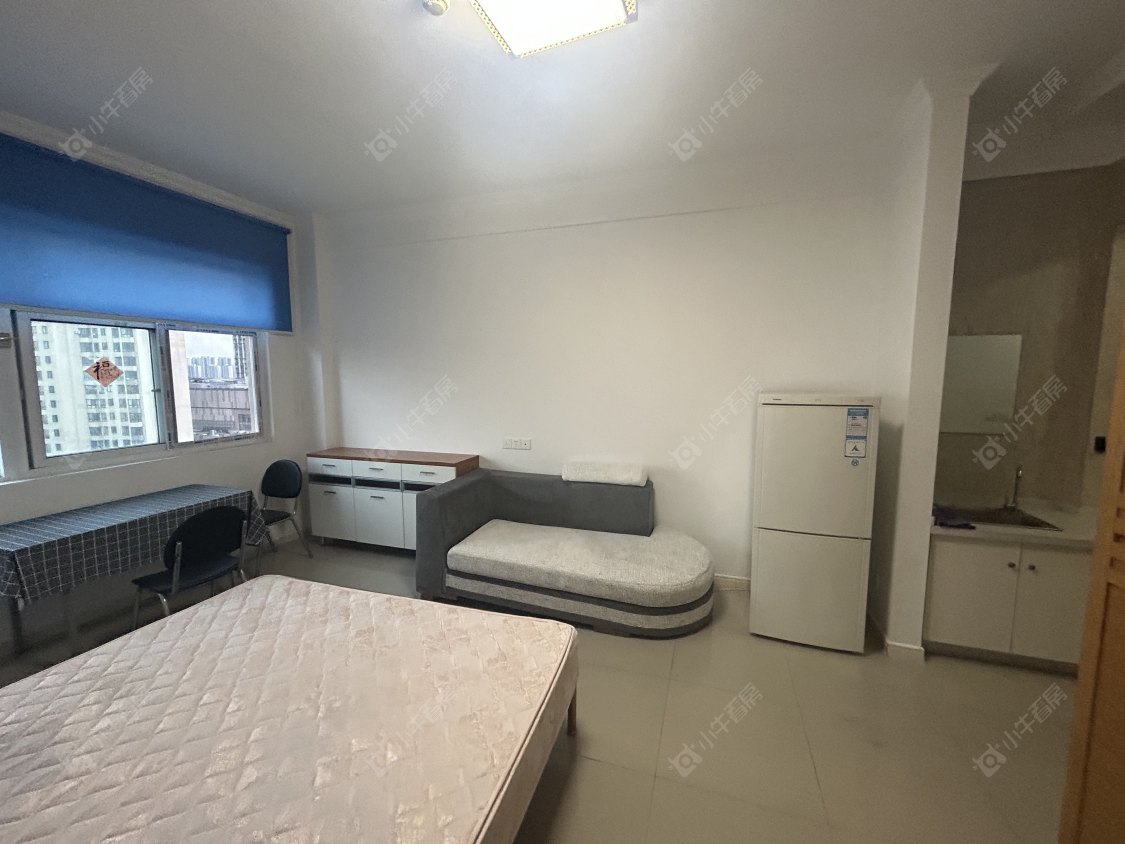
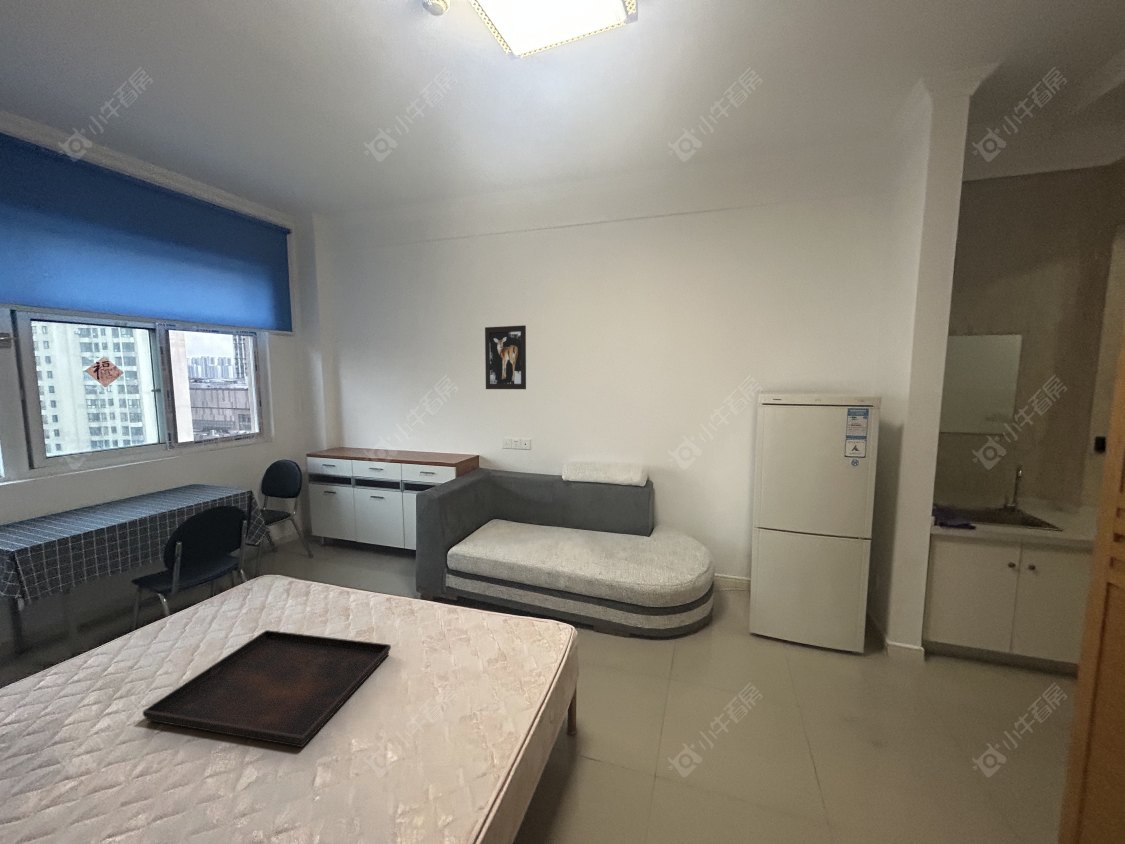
+ serving tray (281, 679)
+ wall art (505, 358)
